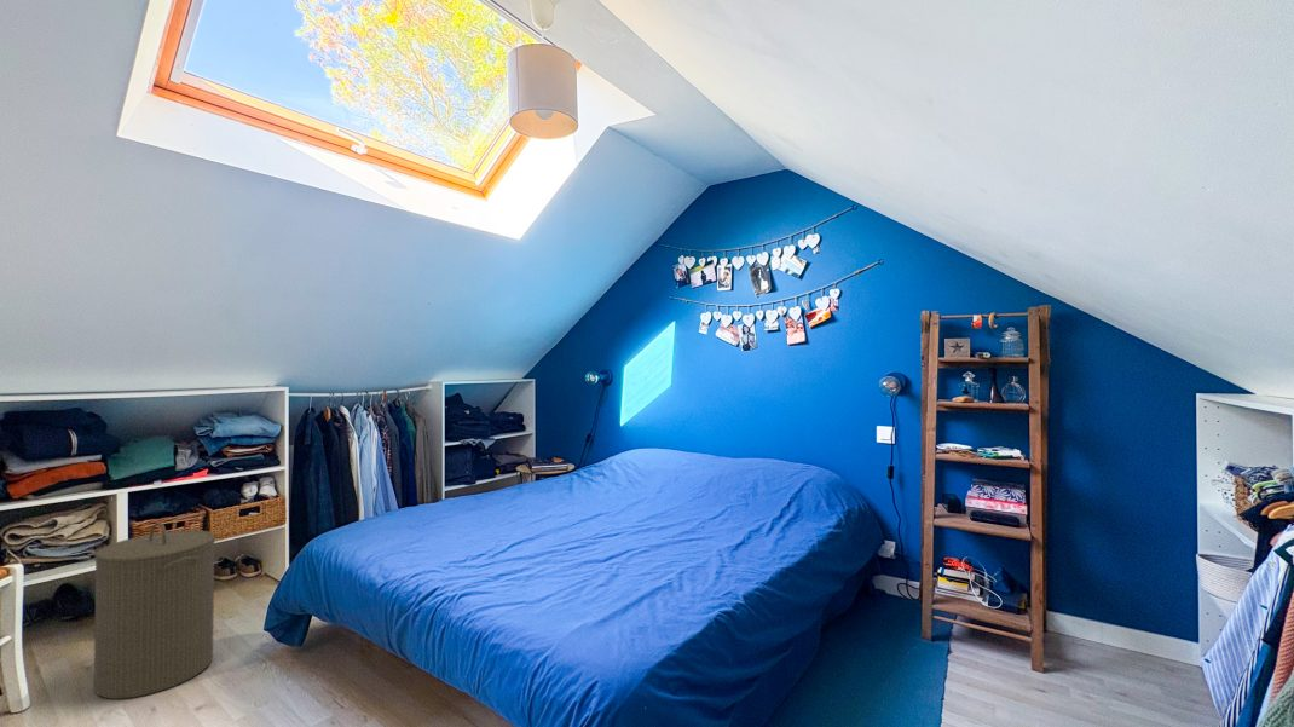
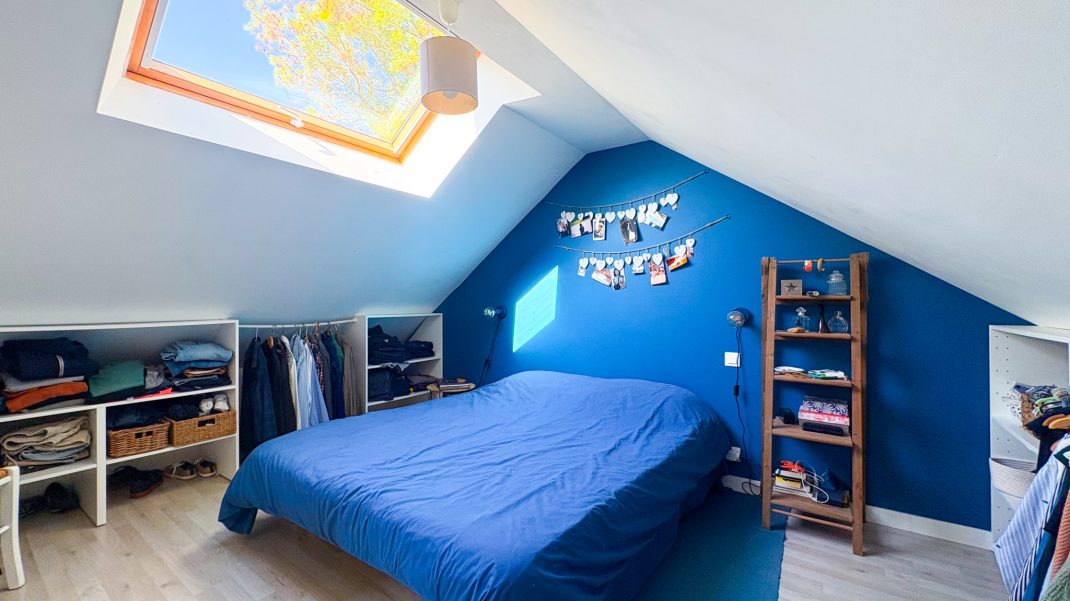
- laundry hamper (157, 598)
